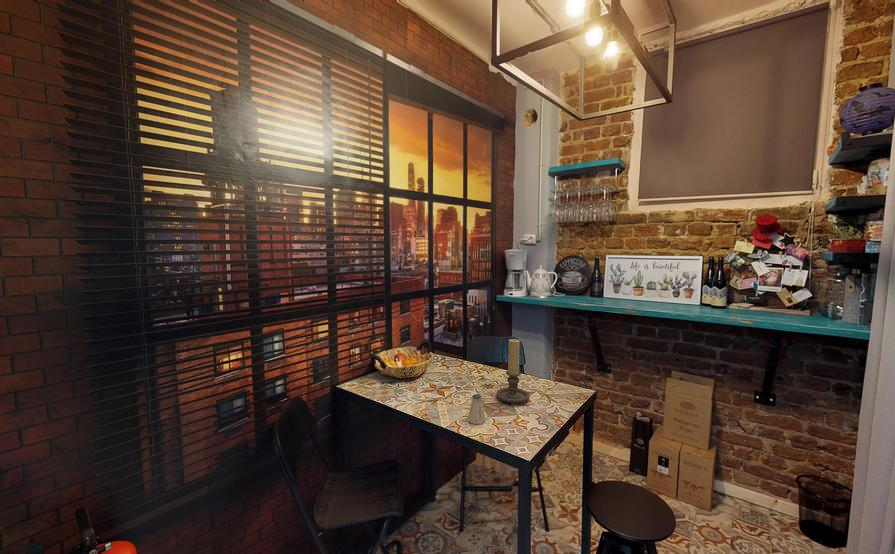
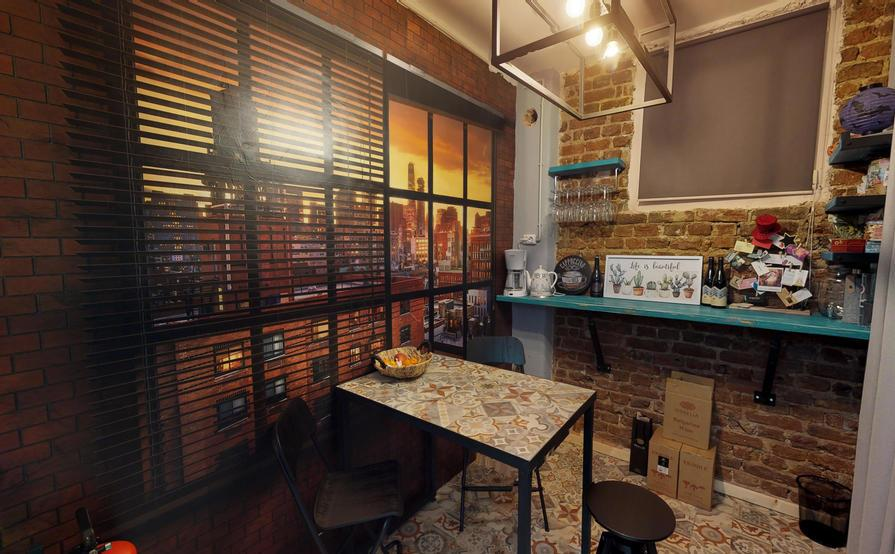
- candle holder (514, 368)
- saltshaker (476, 407)
